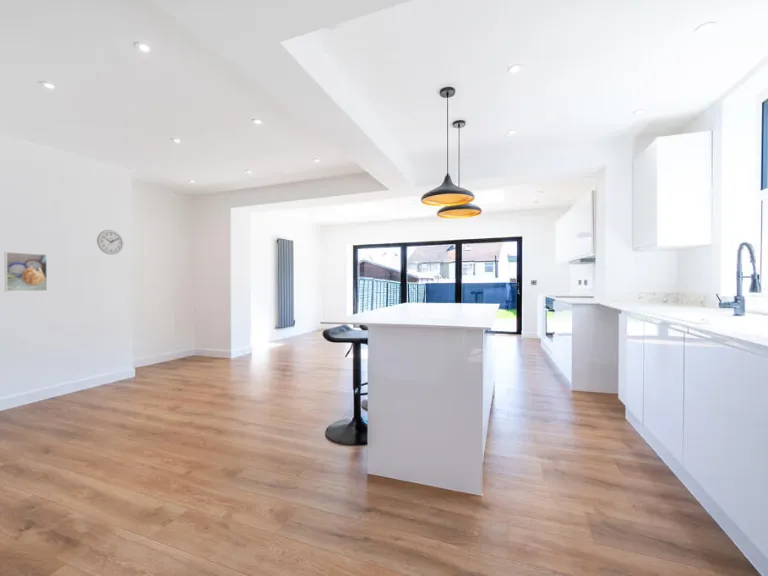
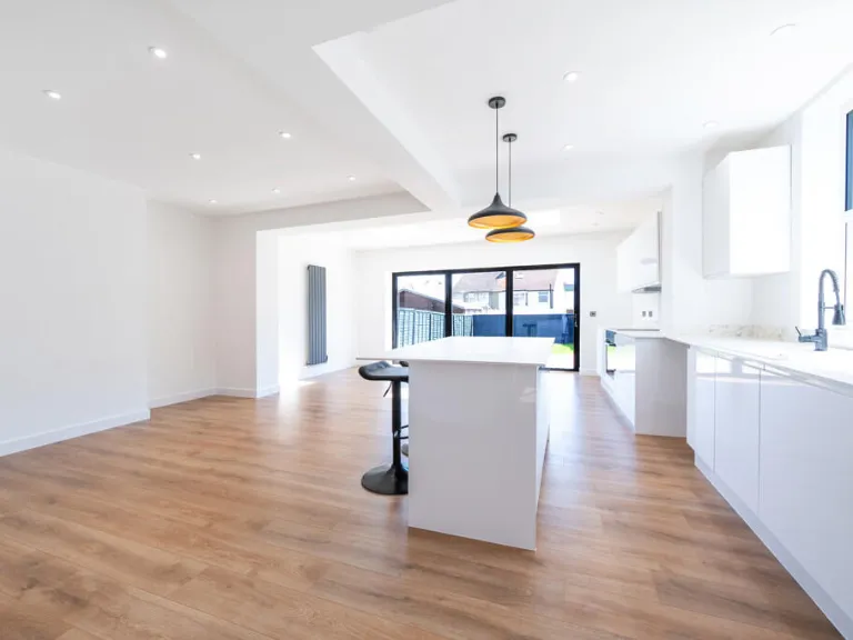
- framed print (26, 272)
- wall clock (111, 242)
